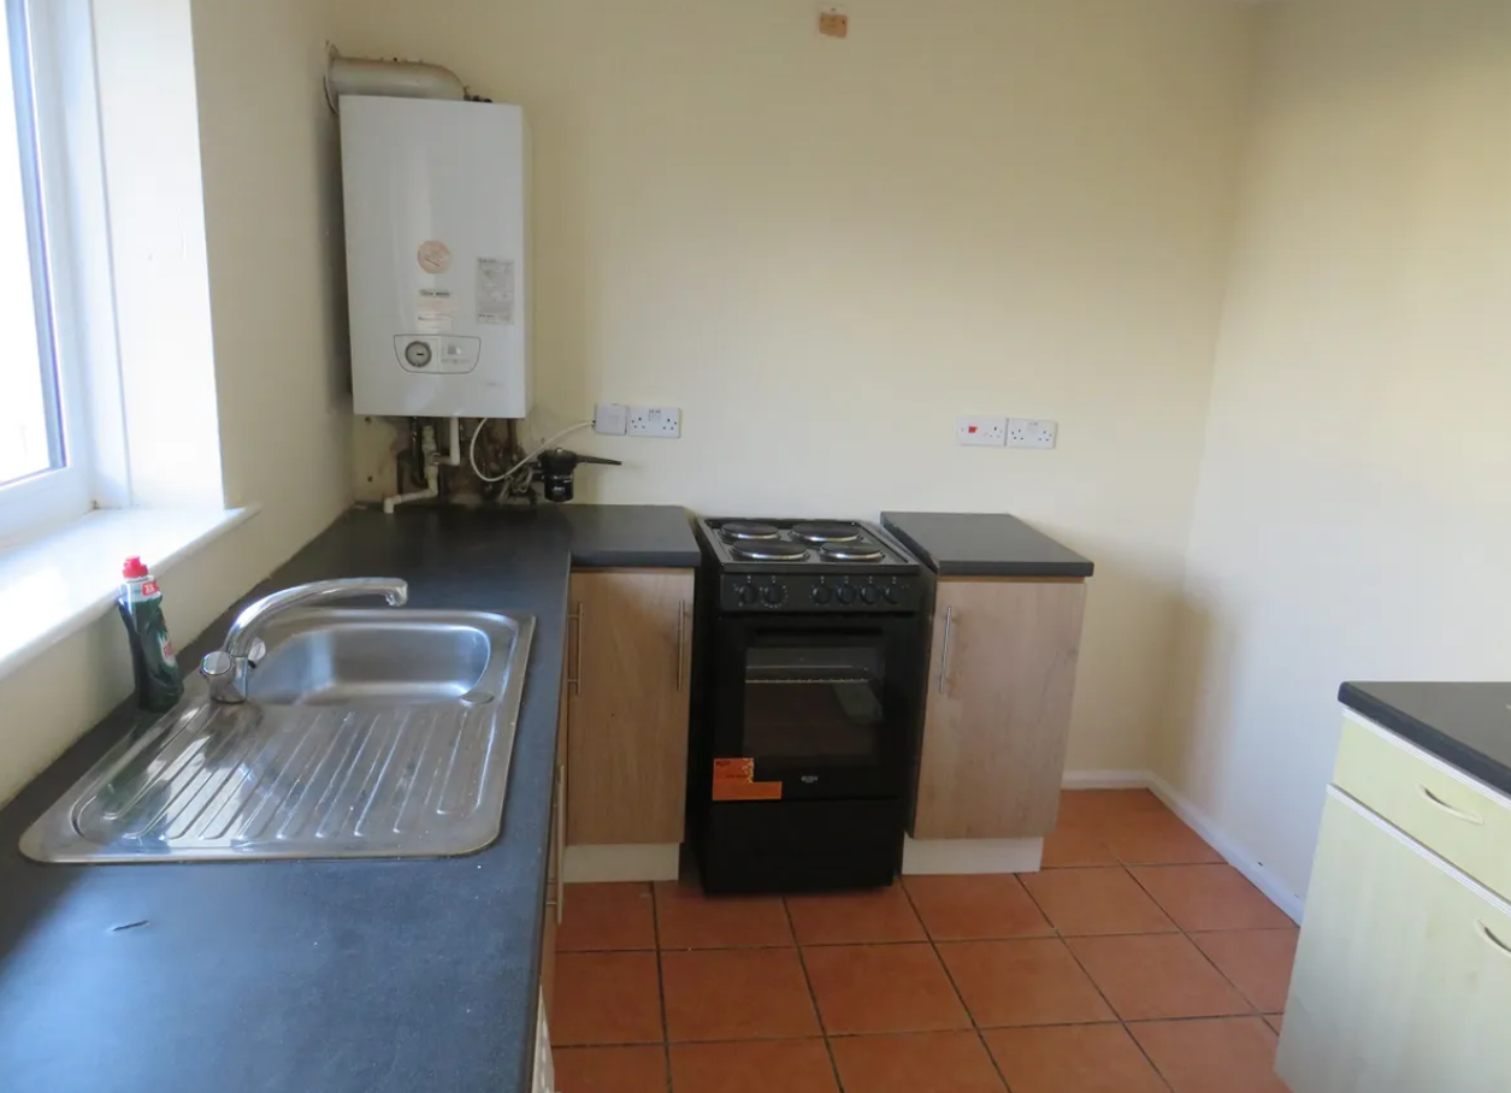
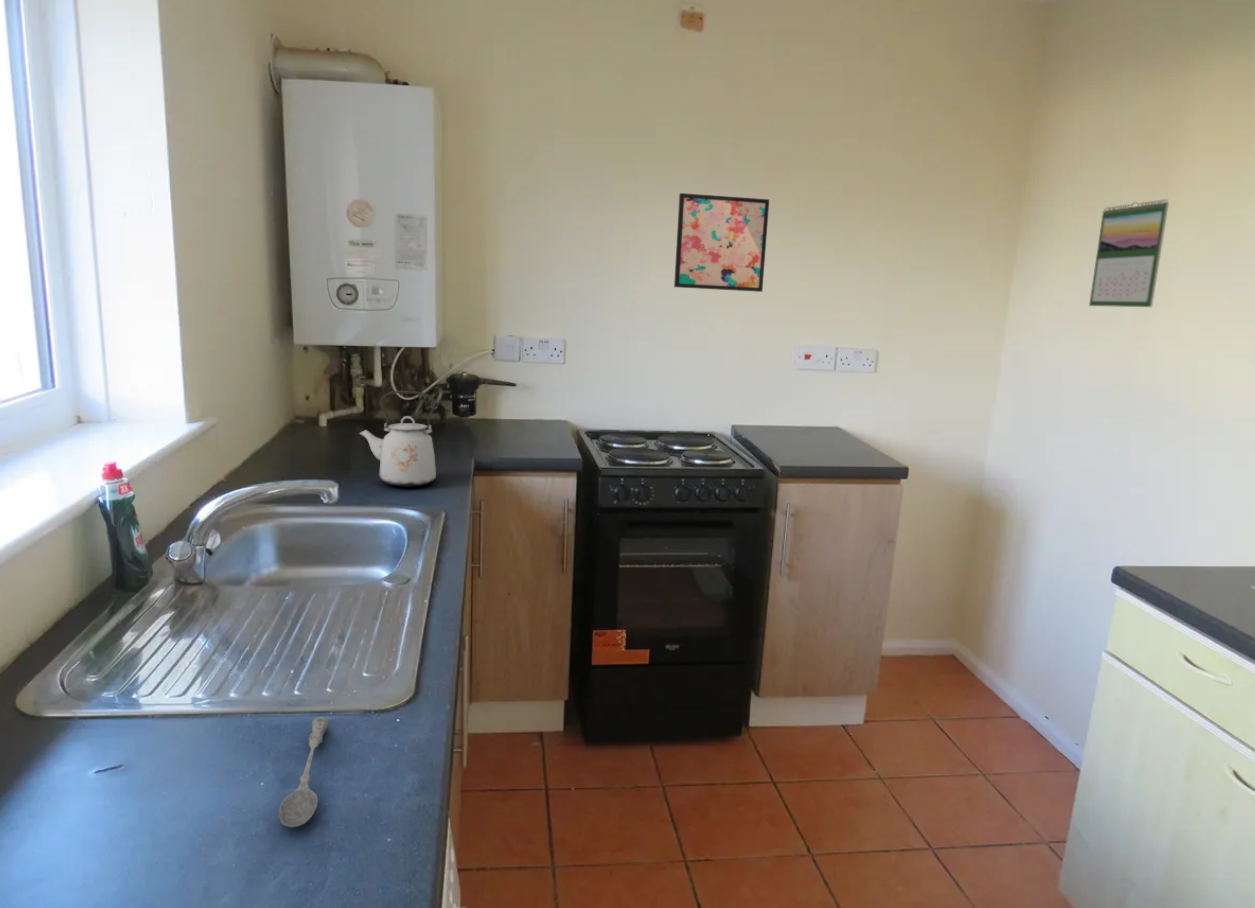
+ calendar (1127, 254)
+ soupspoon (308, 769)
+ kettle (397, 437)
+ wall art (721, 243)
